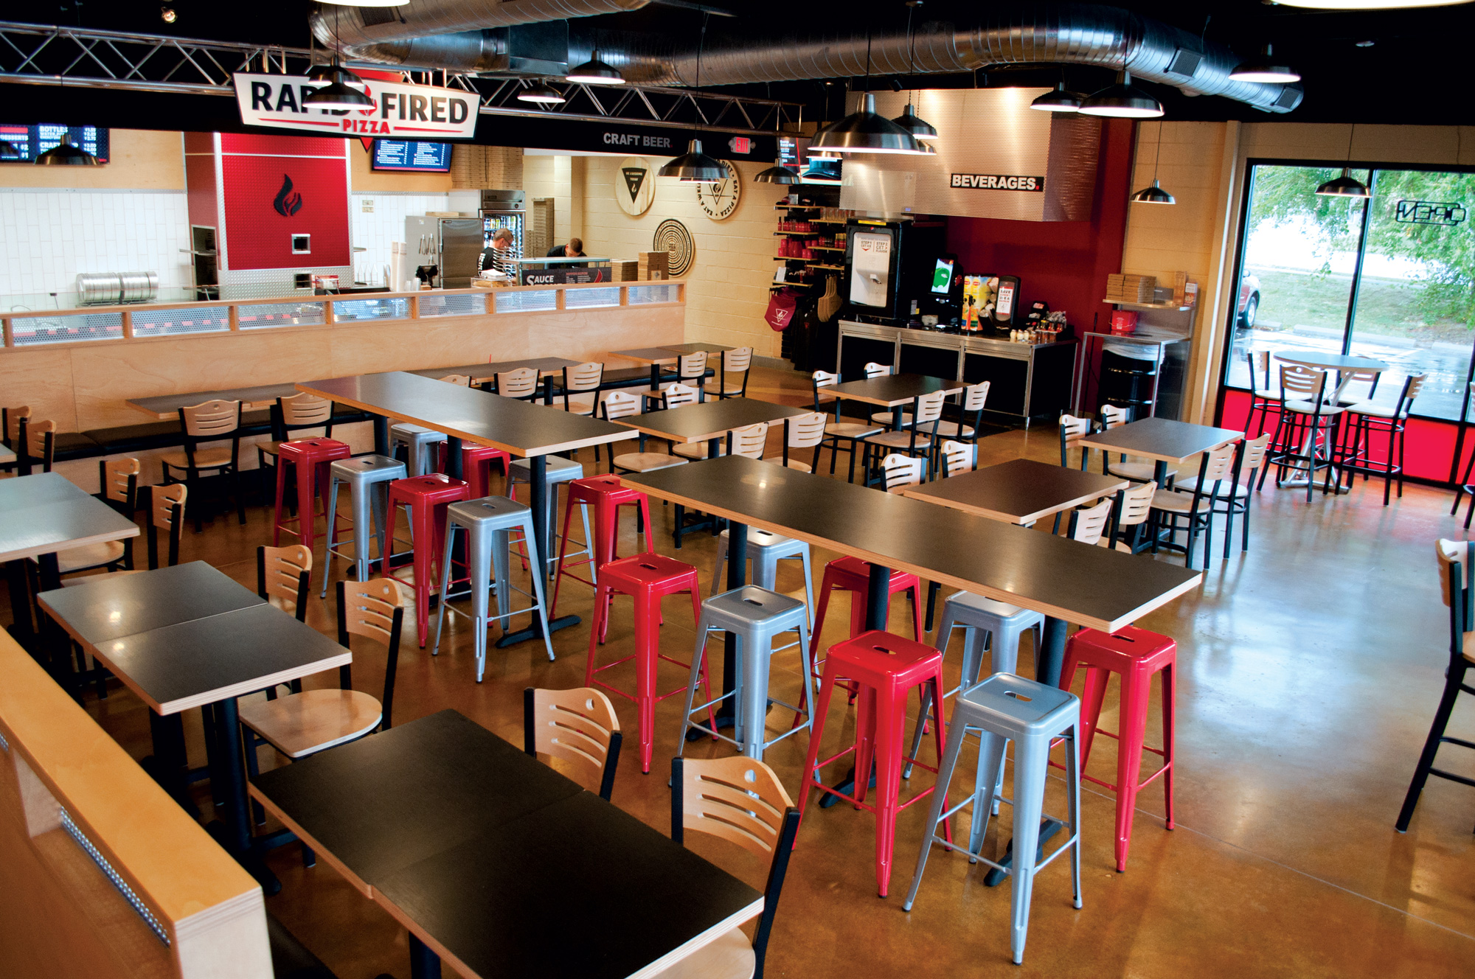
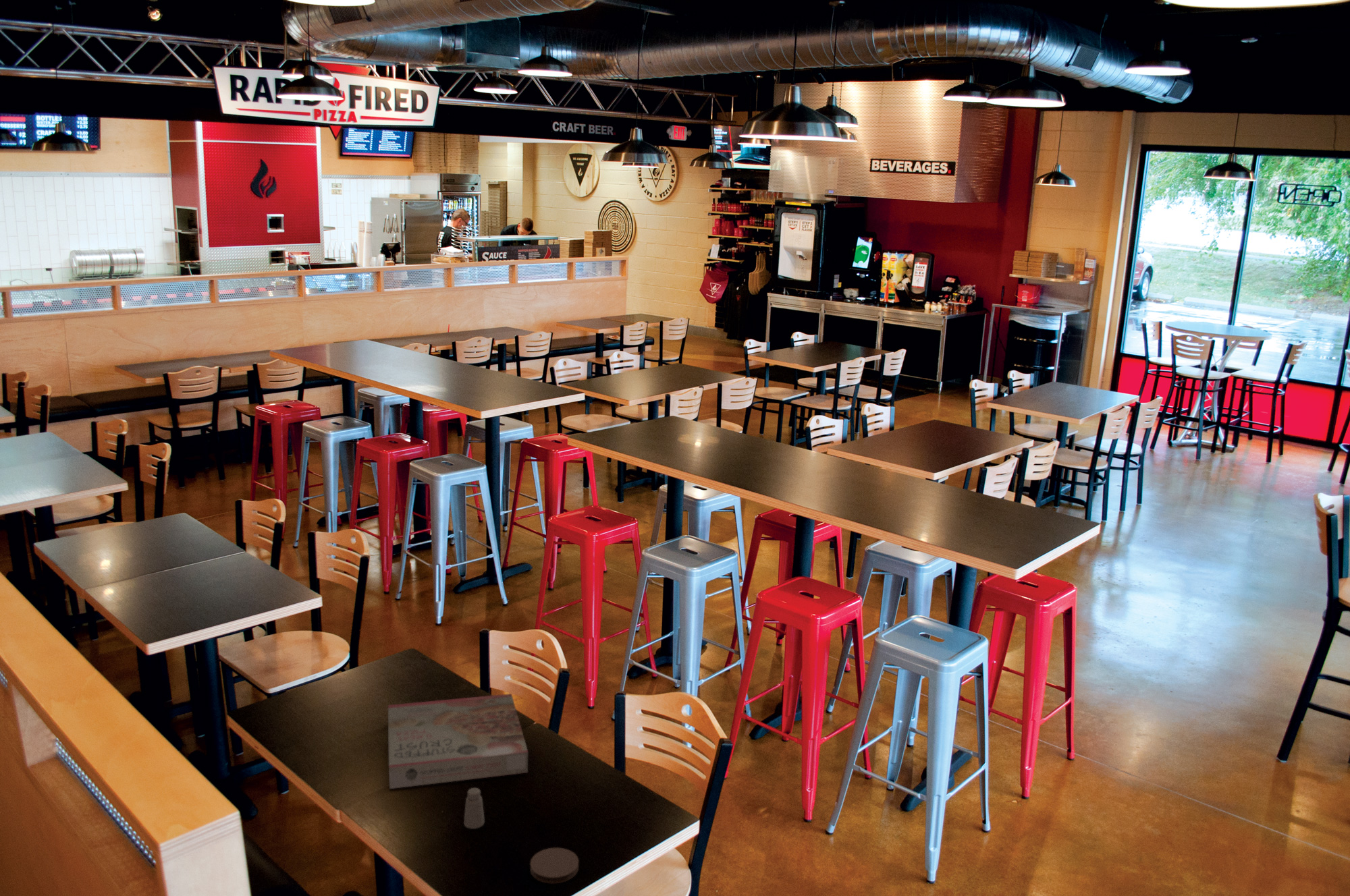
+ coaster (554, 865)
+ pizza box (455, 737)
+ saltshaker (474, 807)
